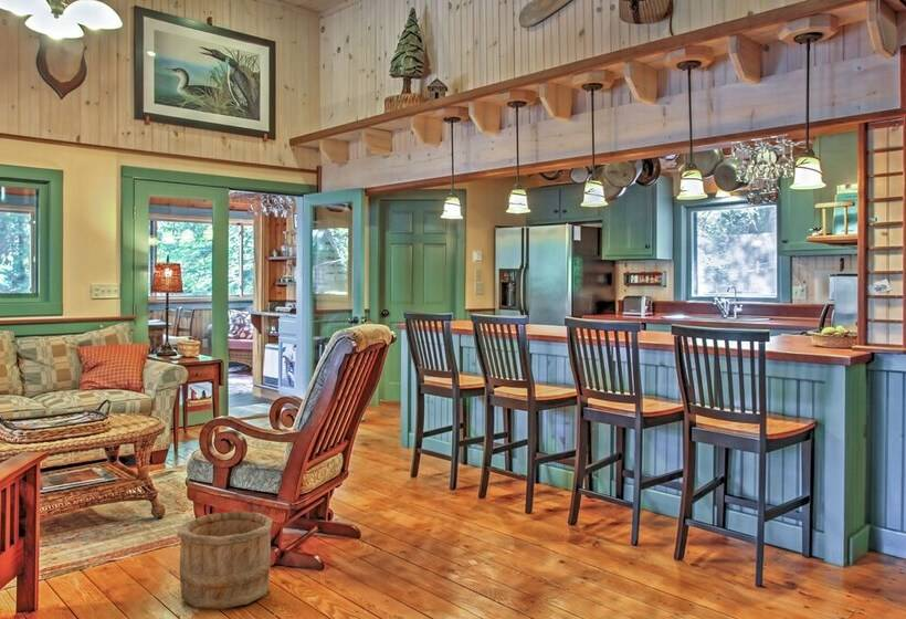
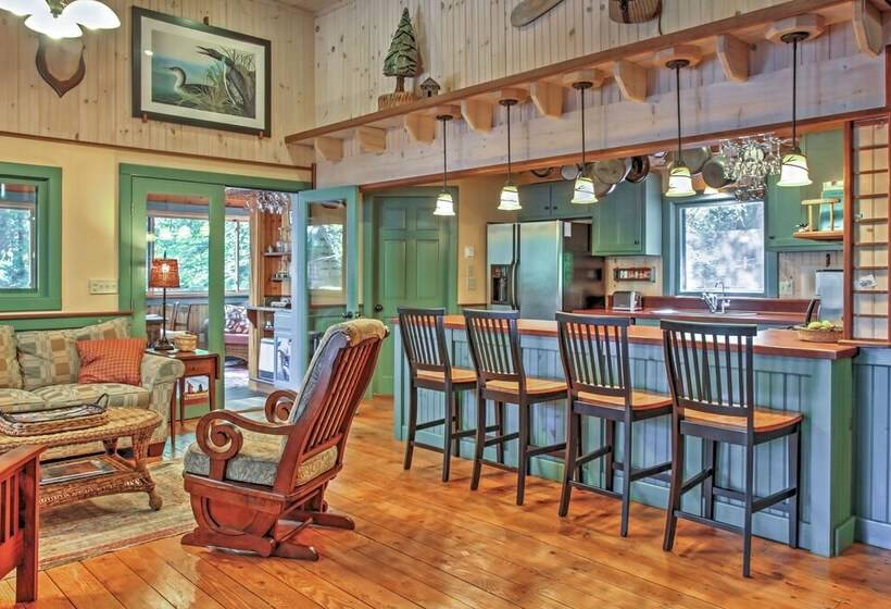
- wooden bucket (227, 558)
